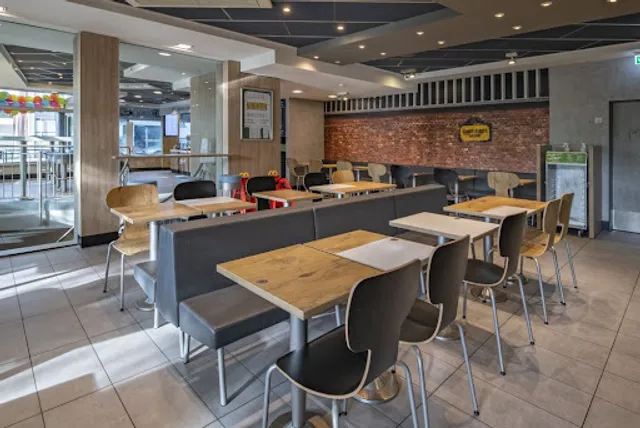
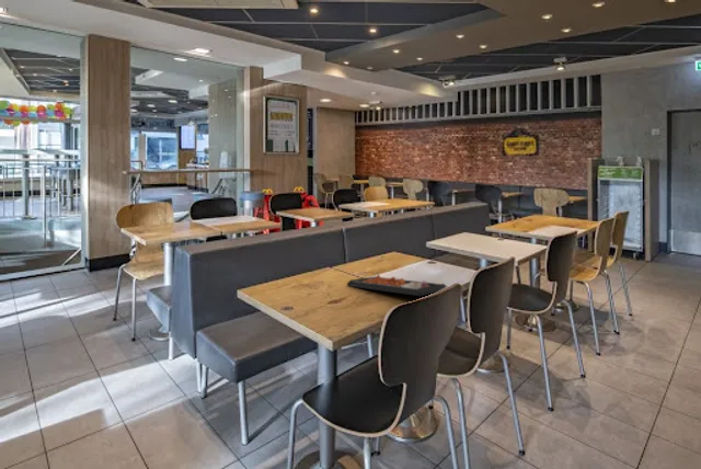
+ food tray (395, 283)
